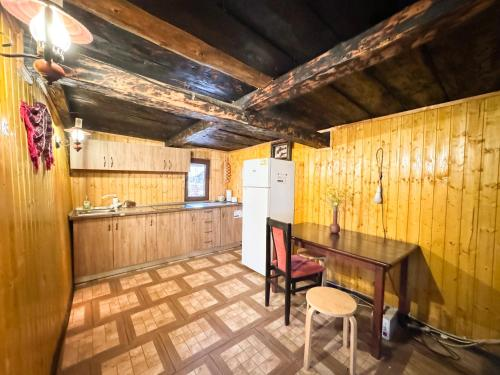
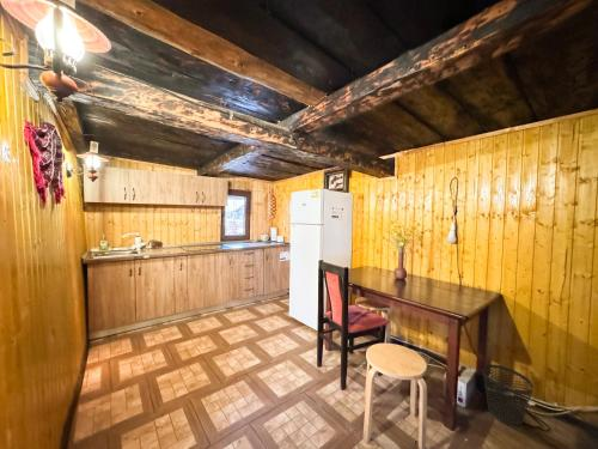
+ wastebasket (505, 395)
